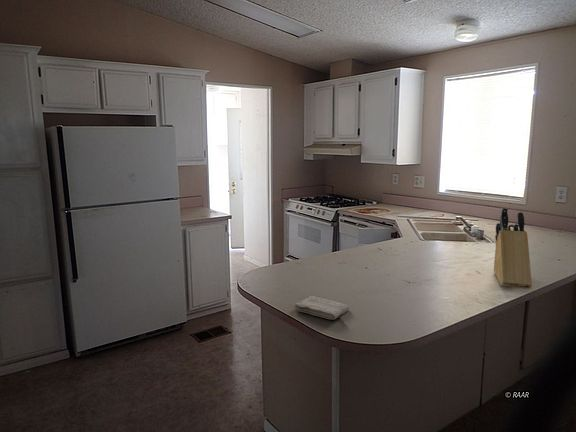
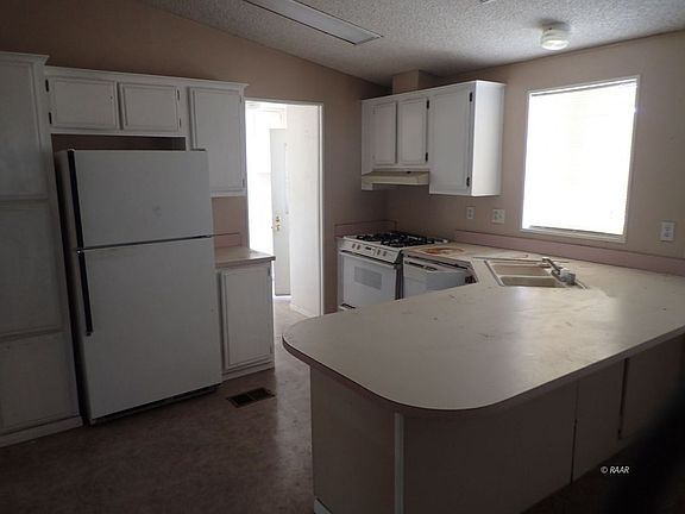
- knife block (512, 245)
- washcloth (321, 306)
